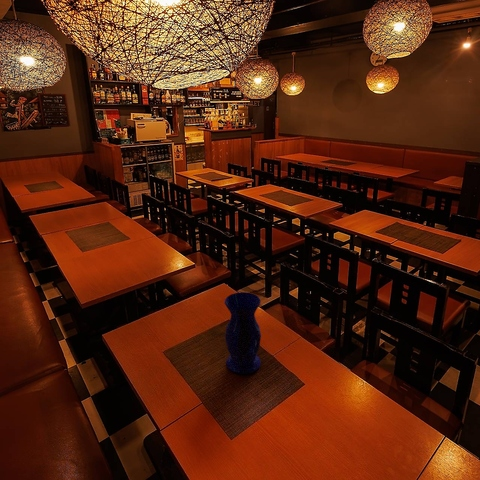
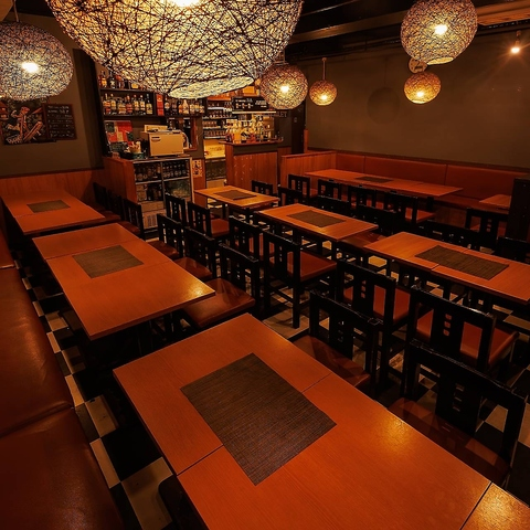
- vase (243, 332)
